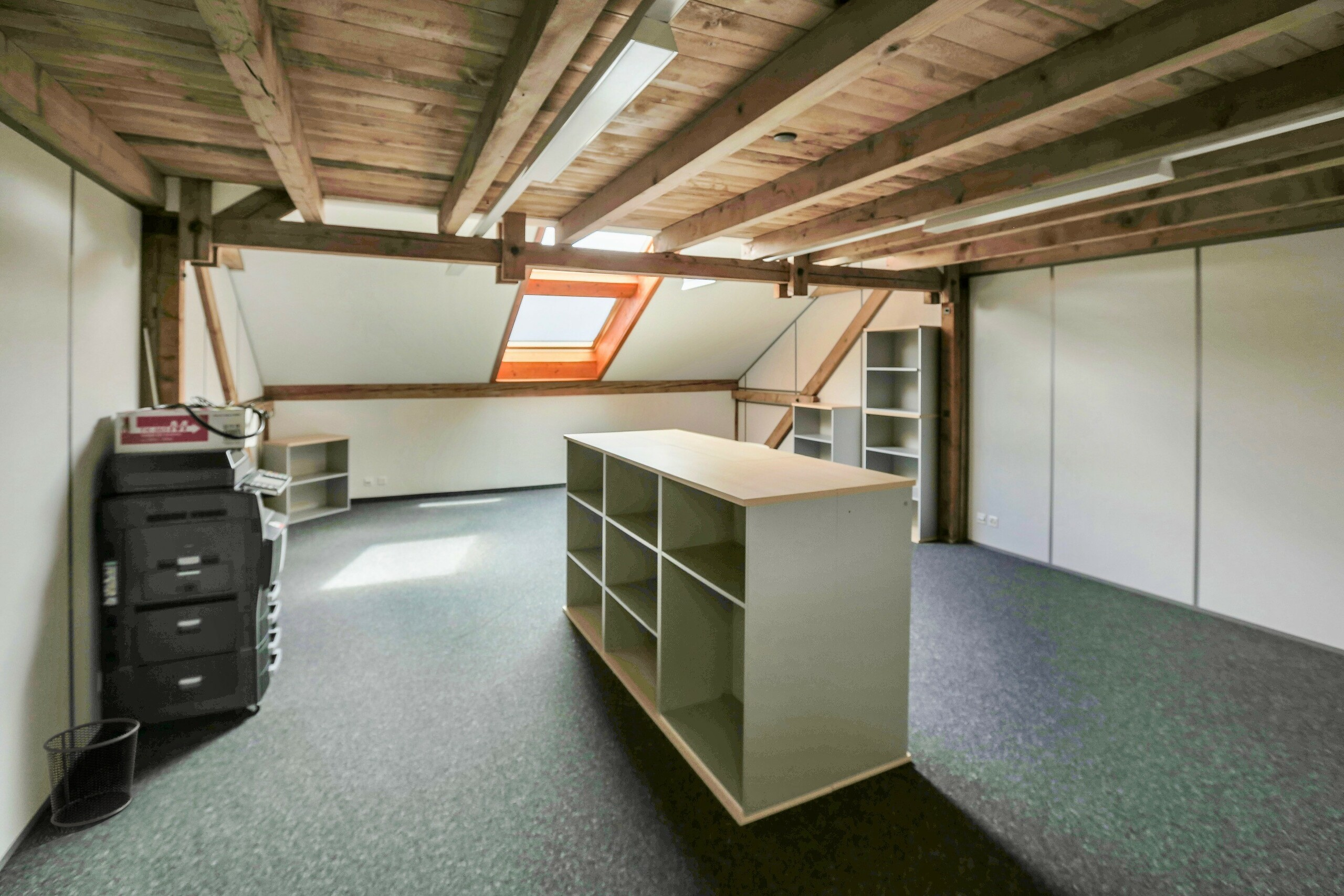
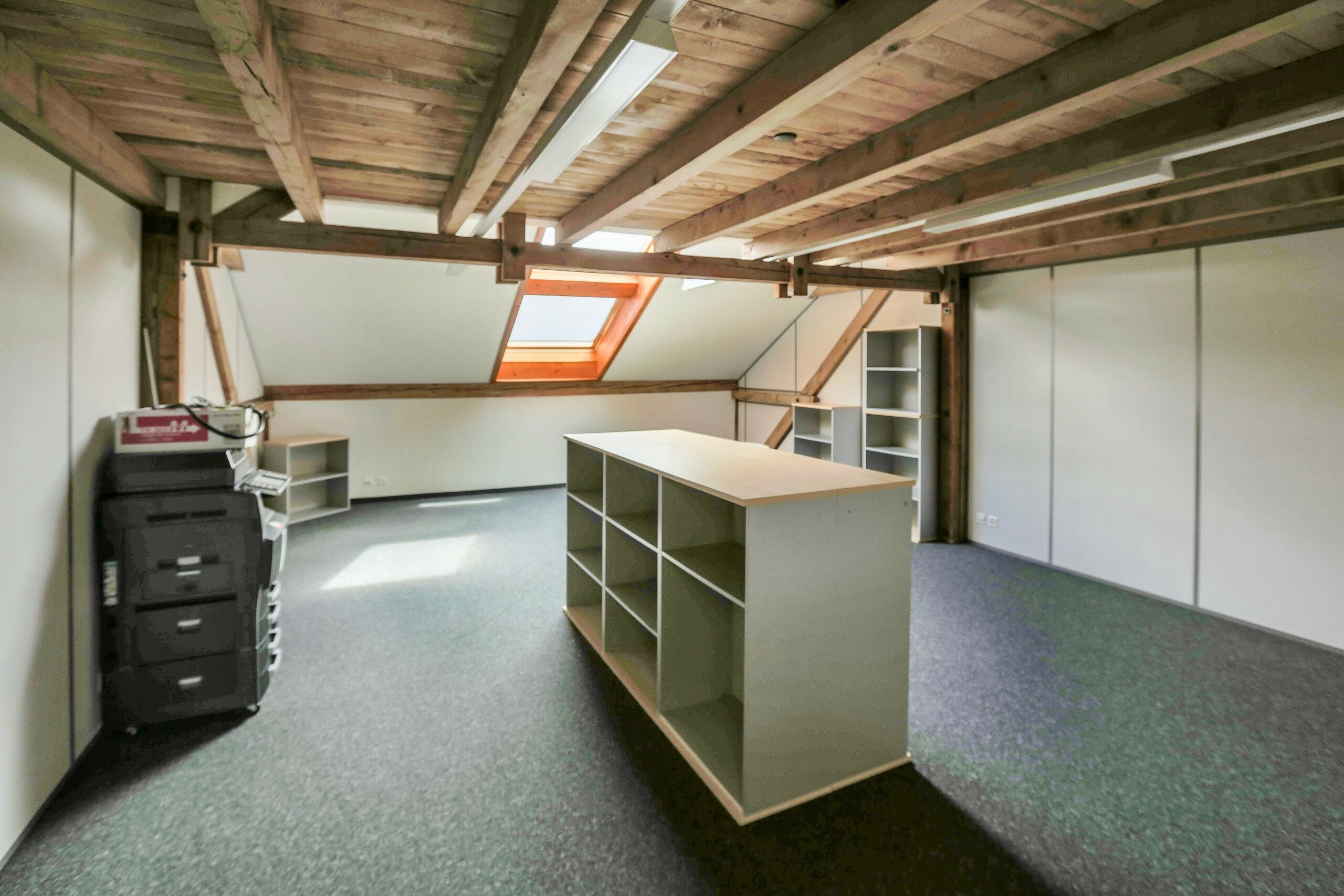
- waste bin (93, 771)
